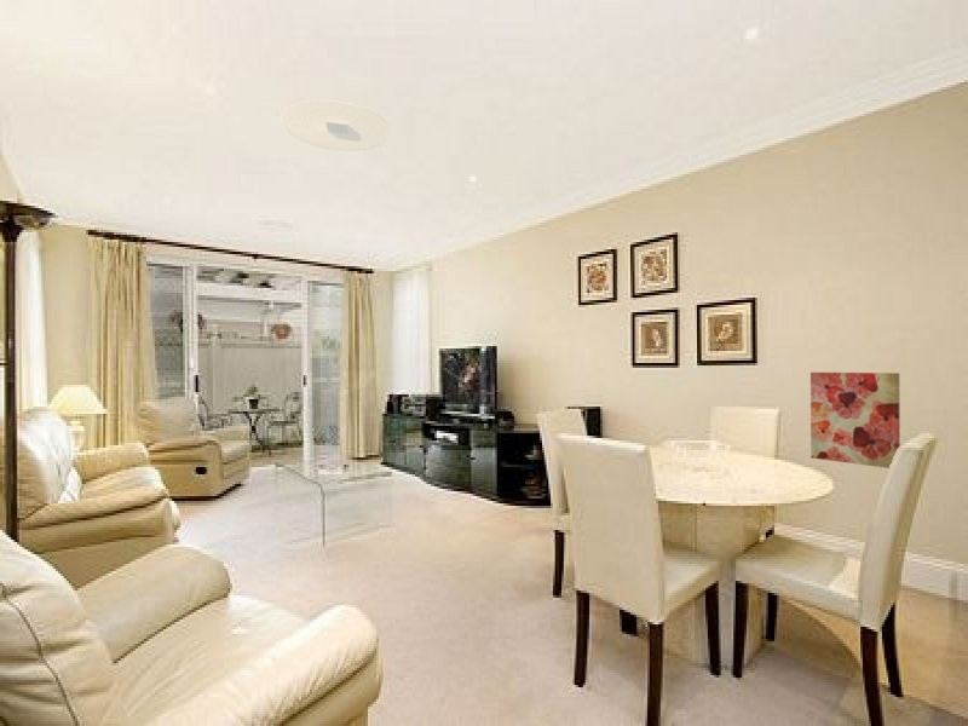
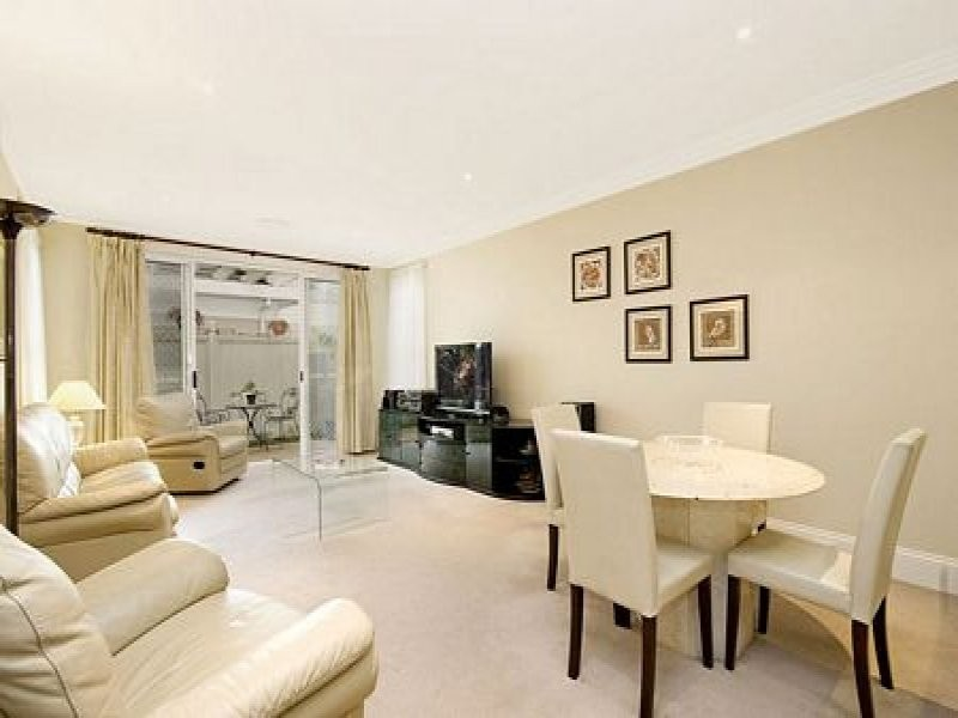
- ceiling light (336, 122)
- wall art (852, 417)
